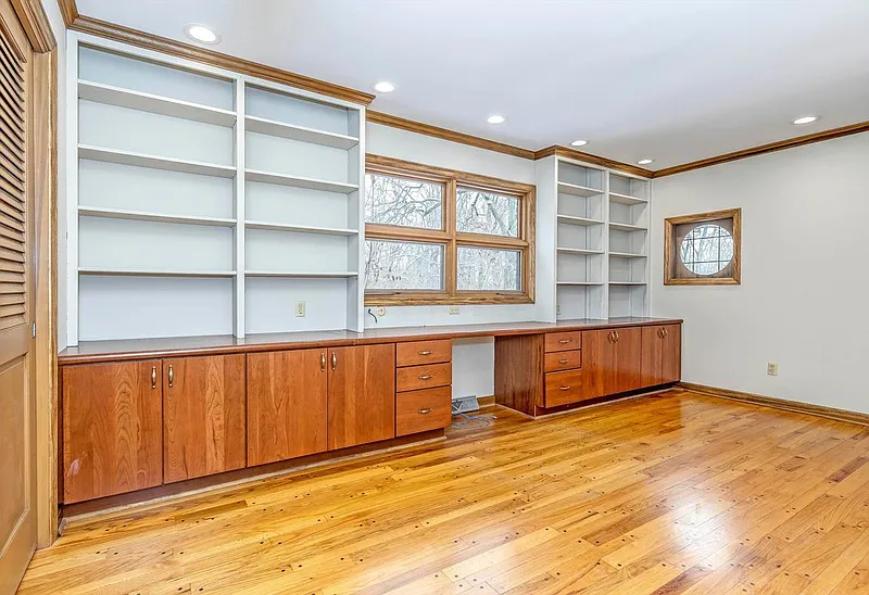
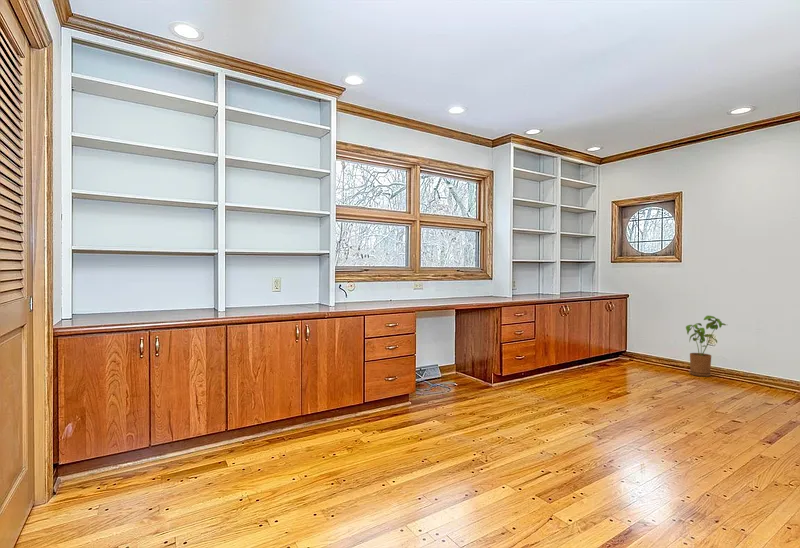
+ house plant (701, 346)
